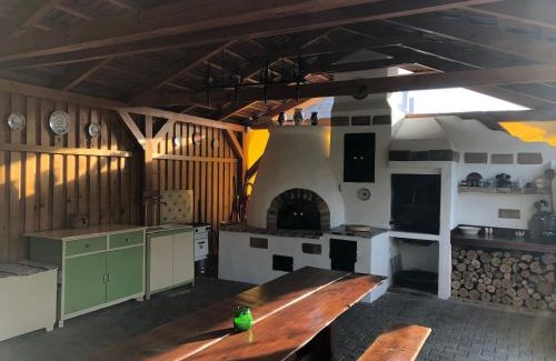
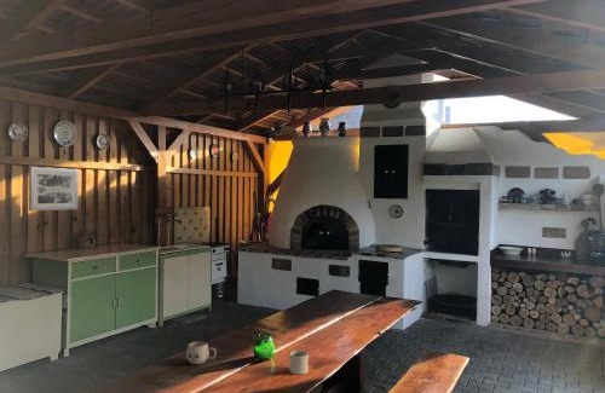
+ mug (296, 362)
+ mug (201, 353)
+ wall art (54, 189)
